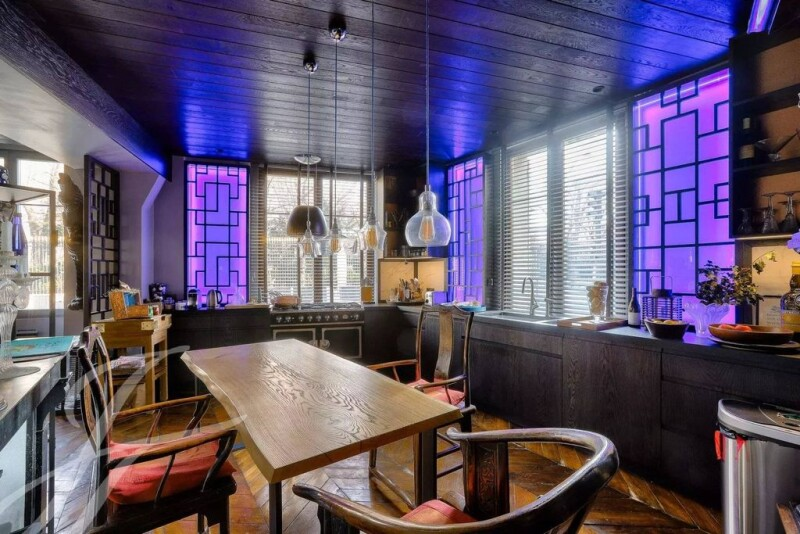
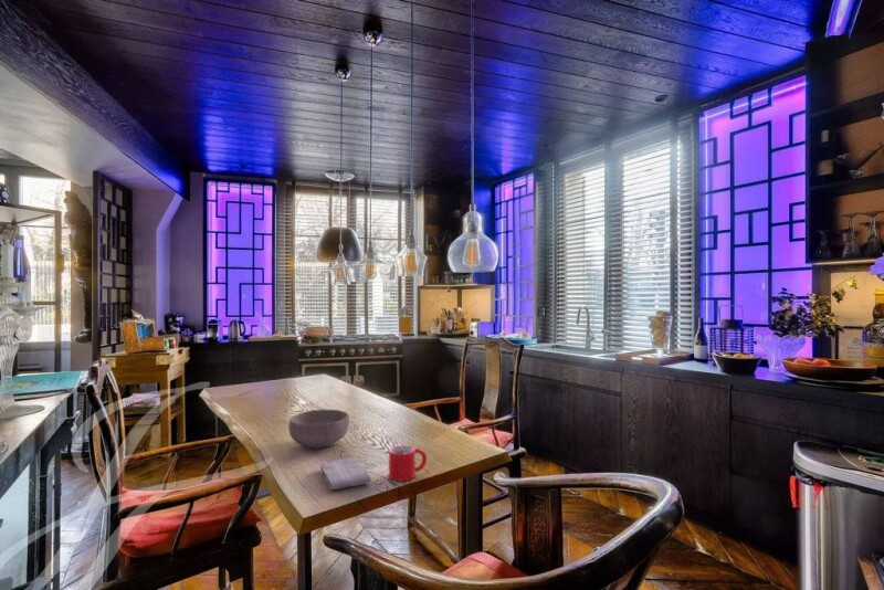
+ mug (408, 461)
+ bowl (319, 430)
+ washcloth (344, 471)
